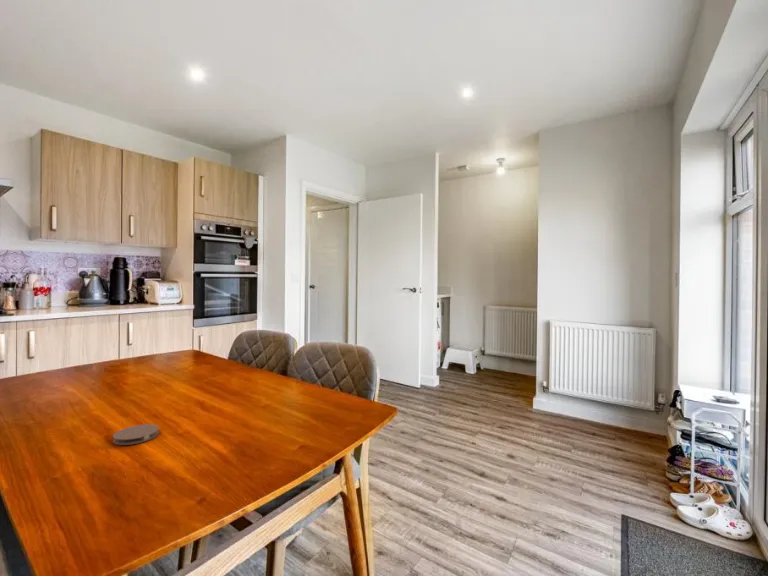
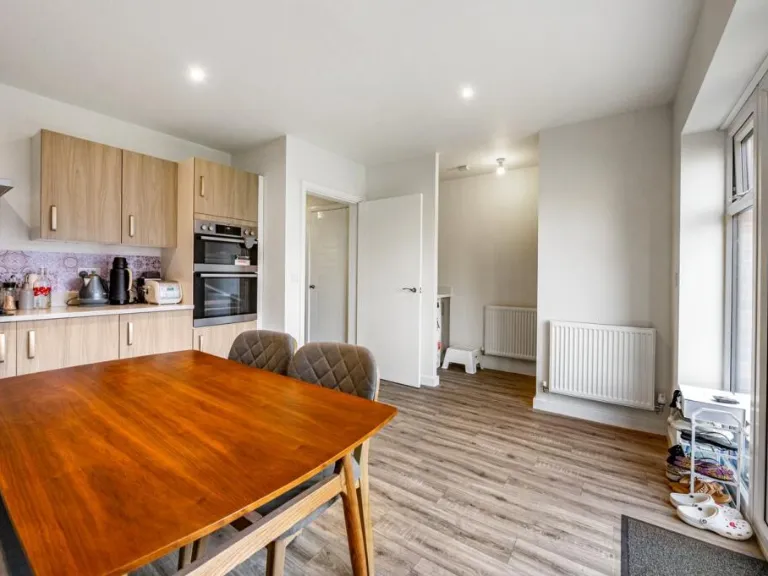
- coaster (136, 434)
